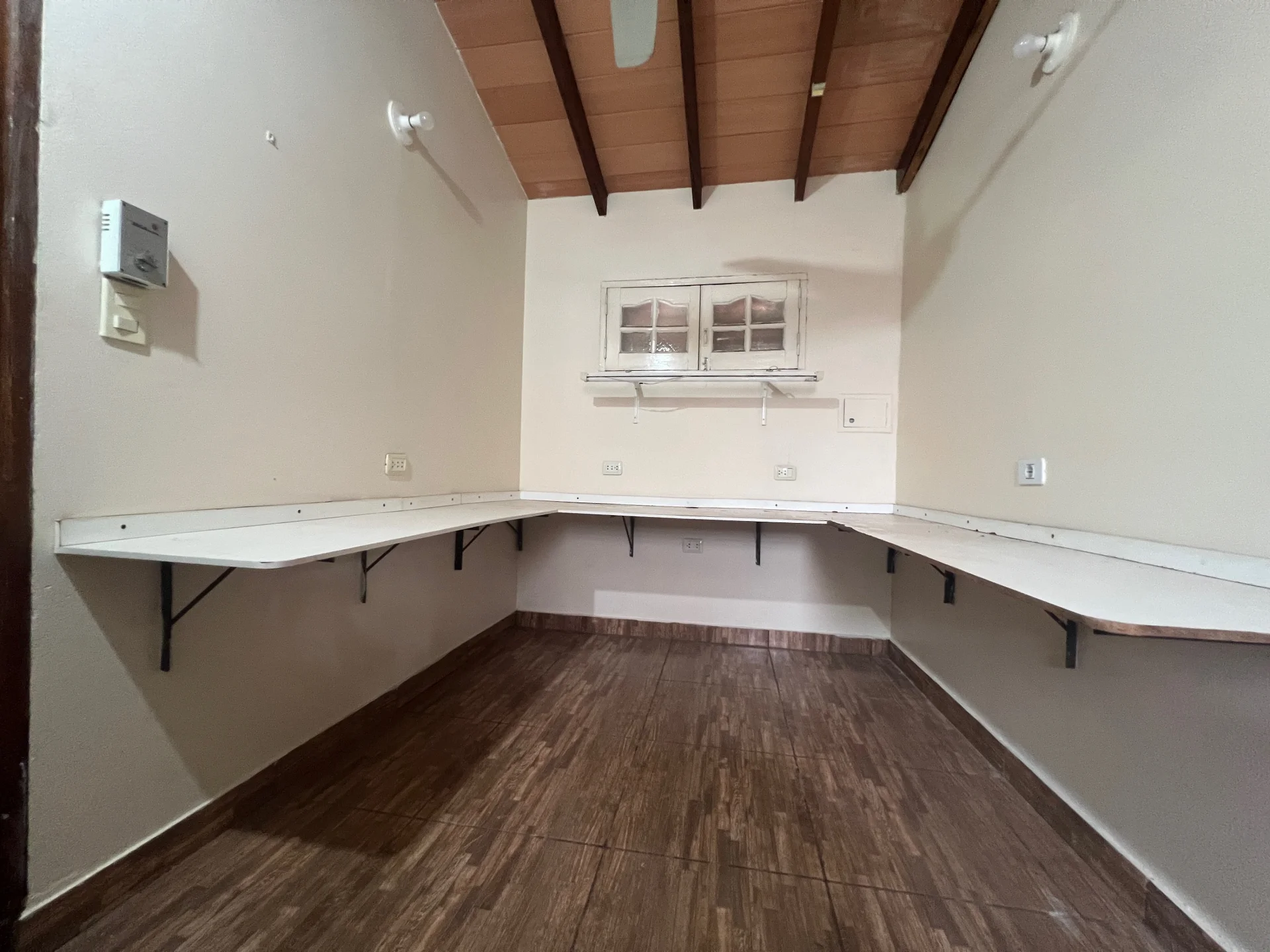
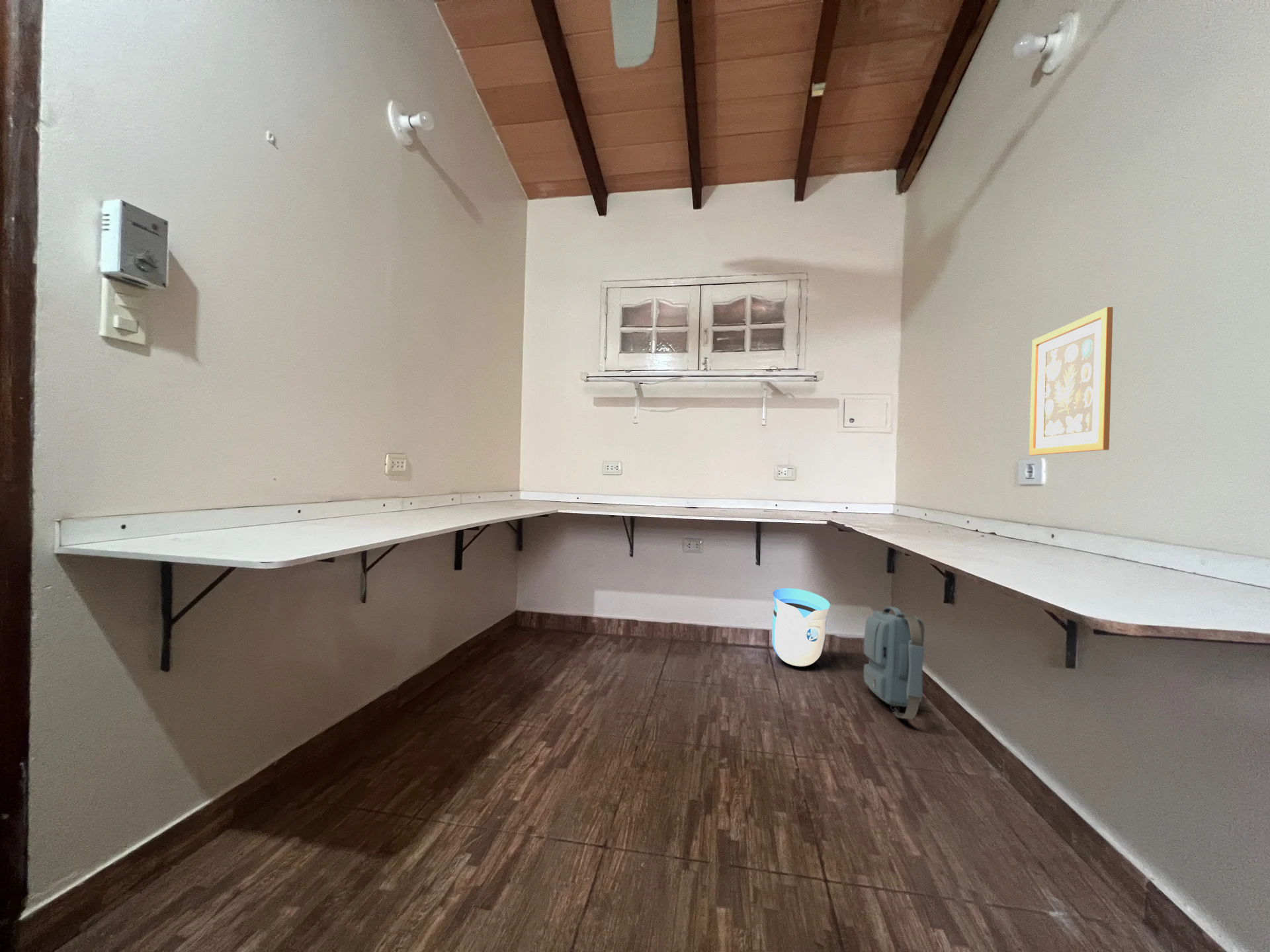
+ backpack (902, 658)
+ sun visor (800, 629)
+ wall art (1066, 389)
